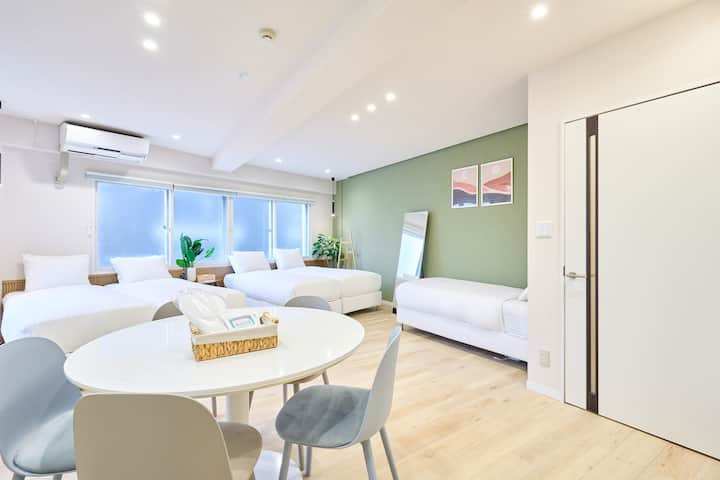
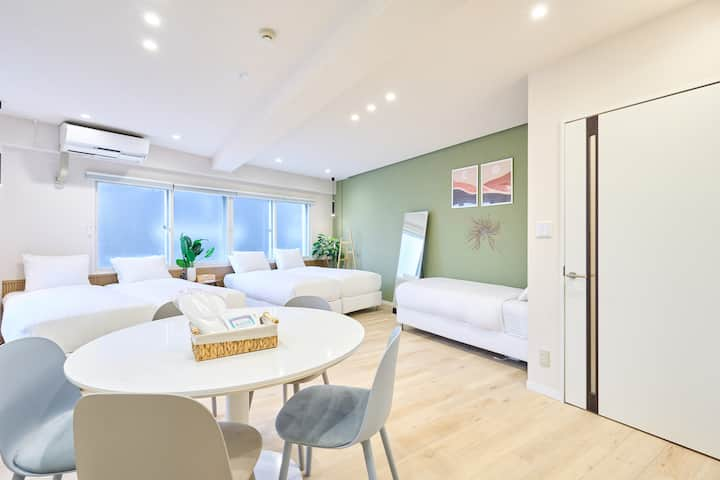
+ wall sculpture (481, 233)
